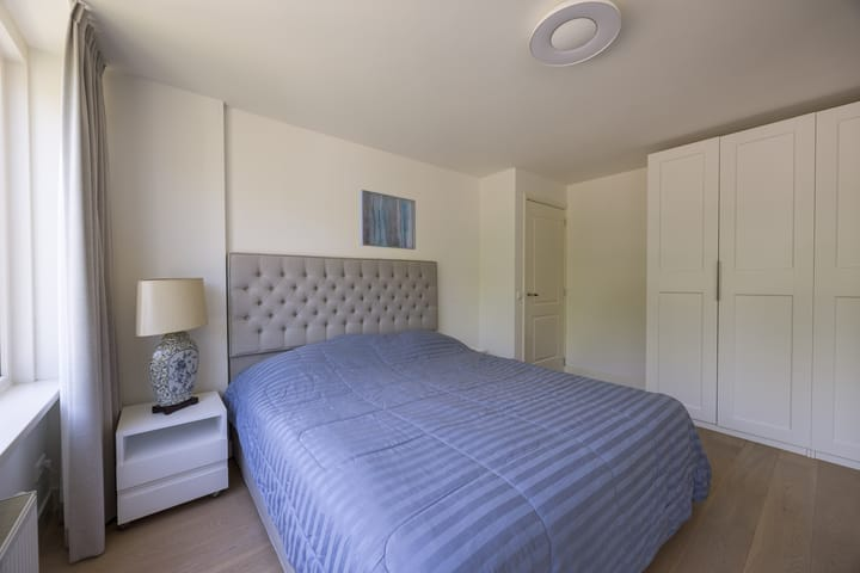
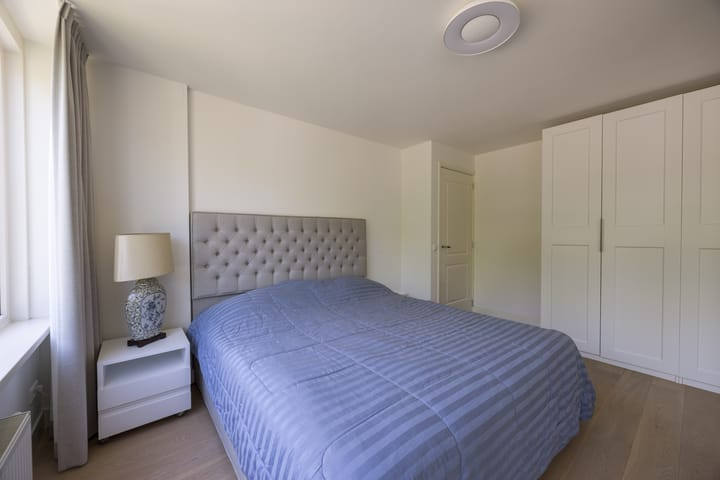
- wall art (388, 221)
